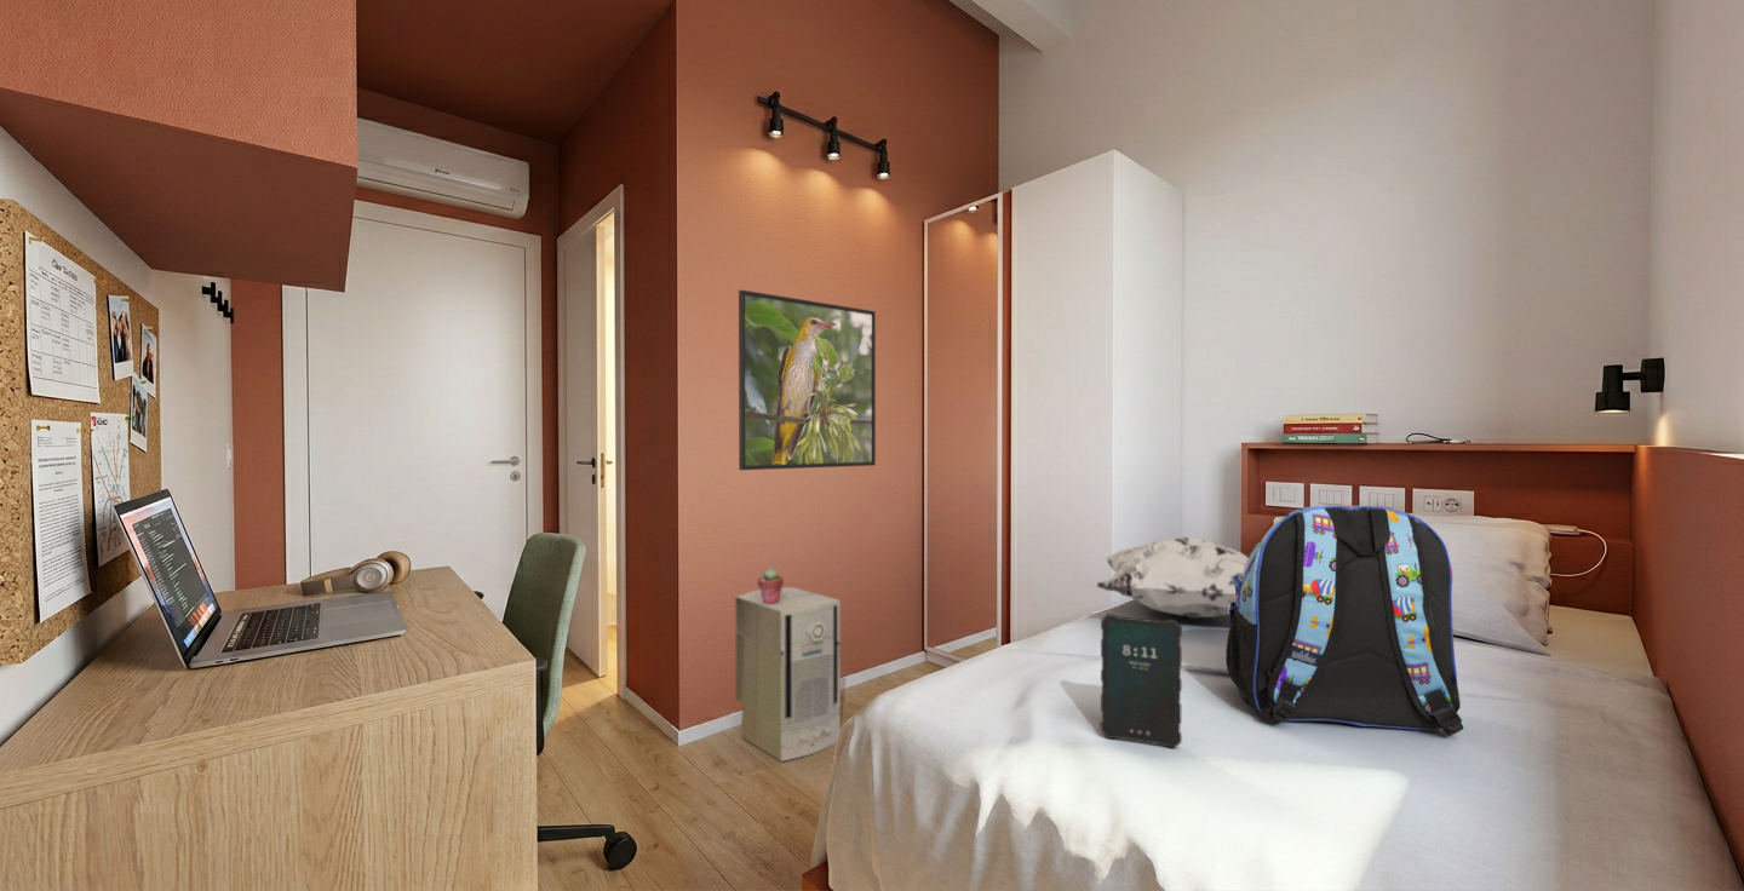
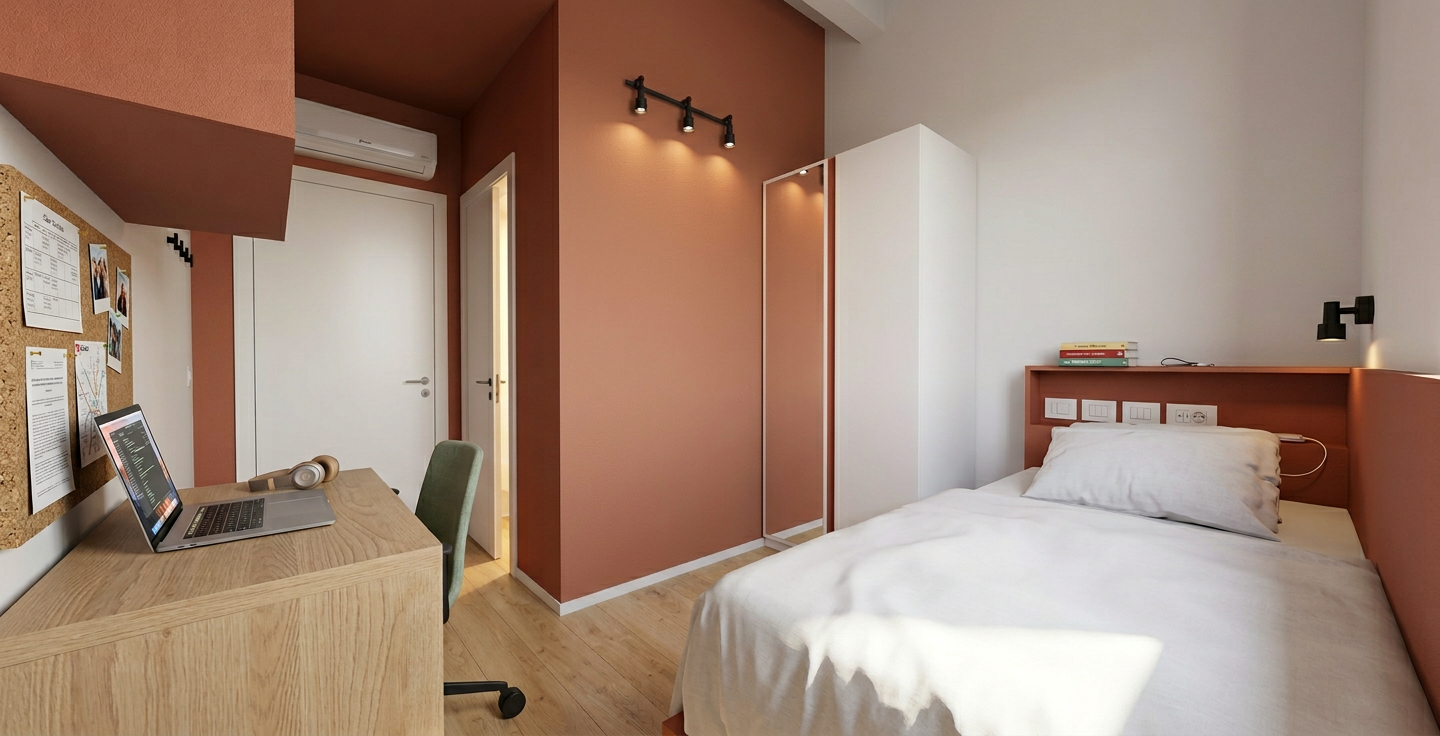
- air purifier (787, 667)
- backpack (1331, 605)
- tablet (1140, 679)
- decorative pillow (1188, 576)
- potted succulent (770, 584)
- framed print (811, 384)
